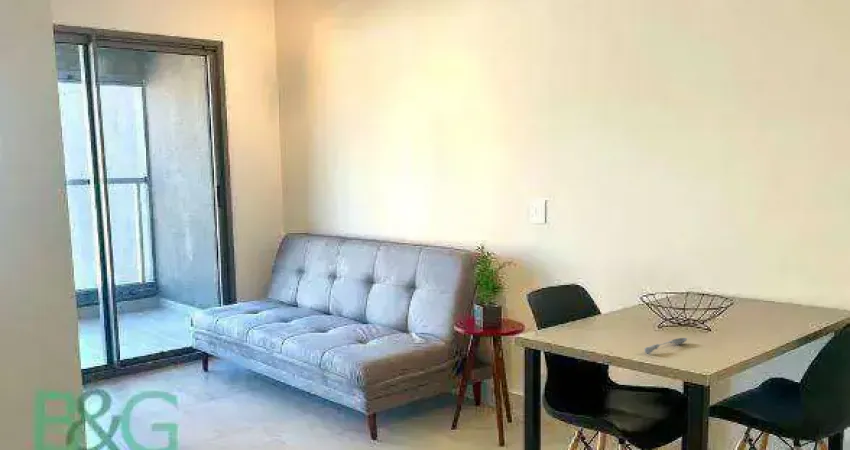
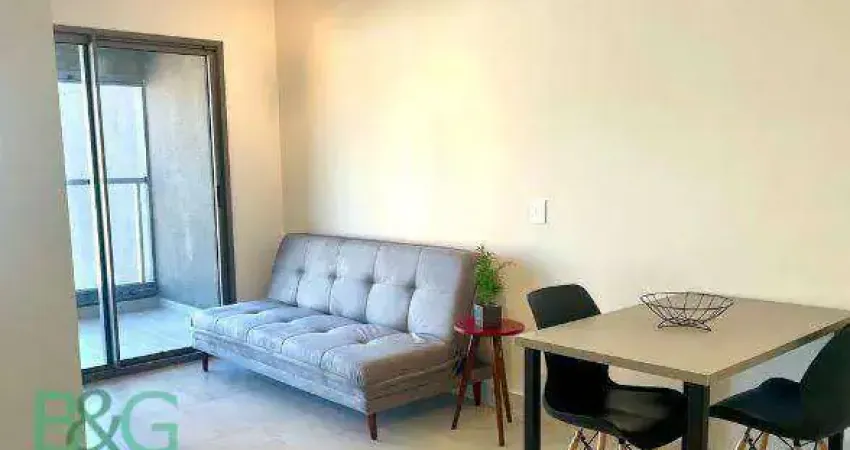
- soupspoon (666, 343)
